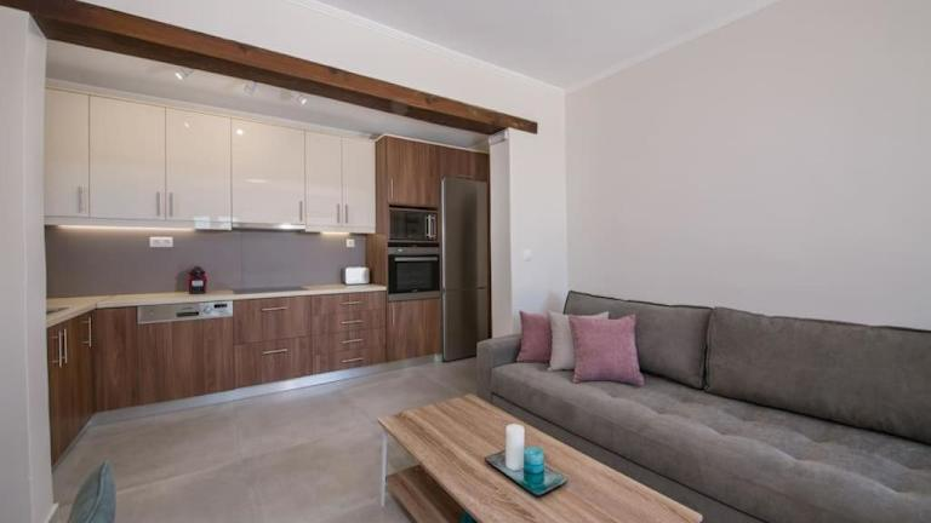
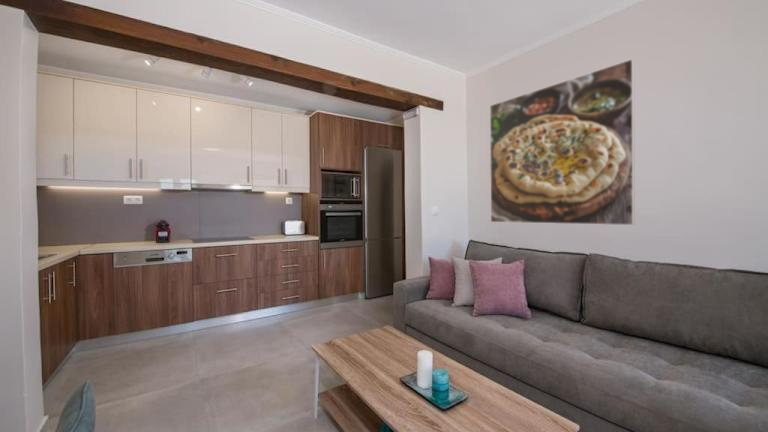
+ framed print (549, 155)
